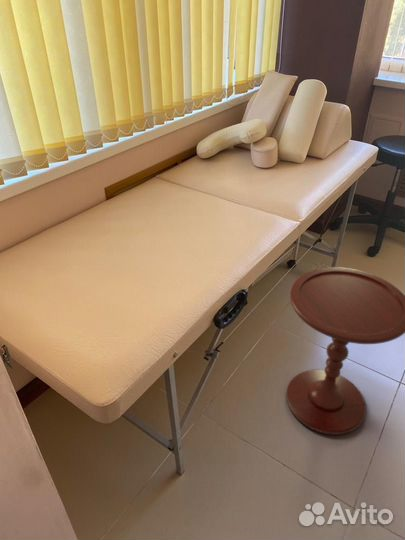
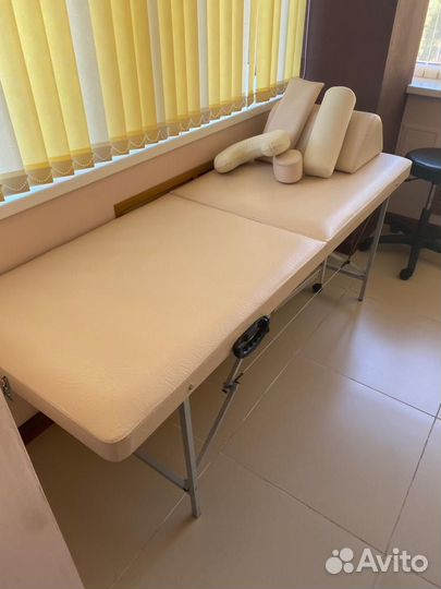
- side table (335, 354)
